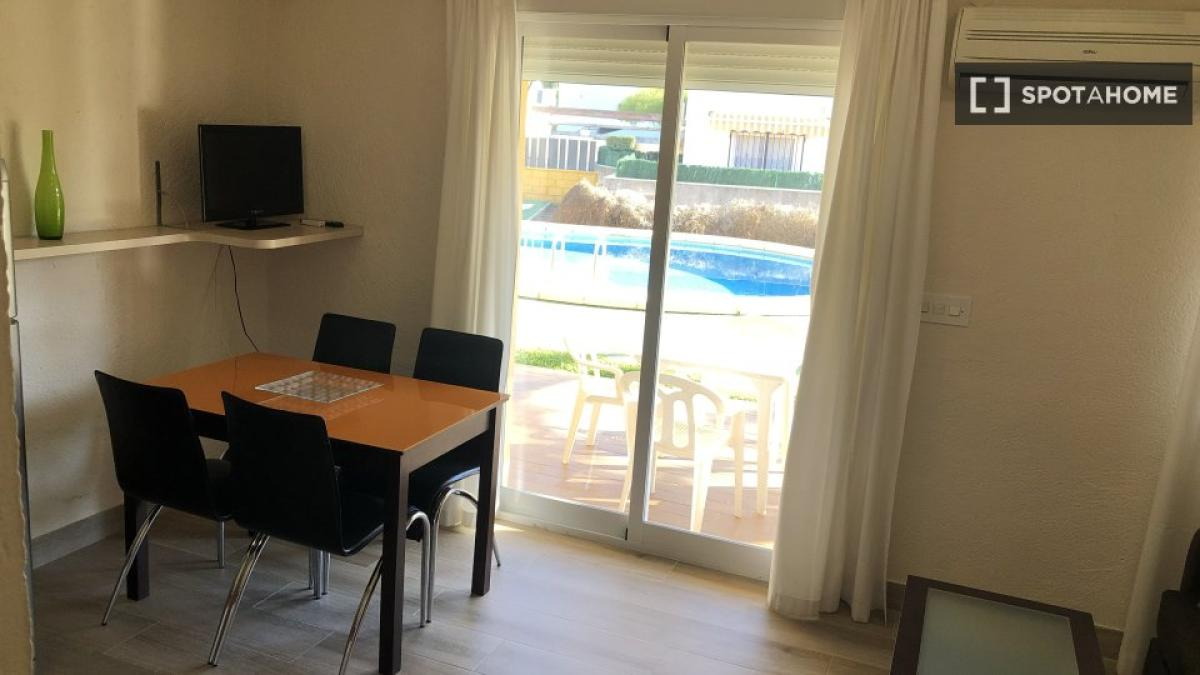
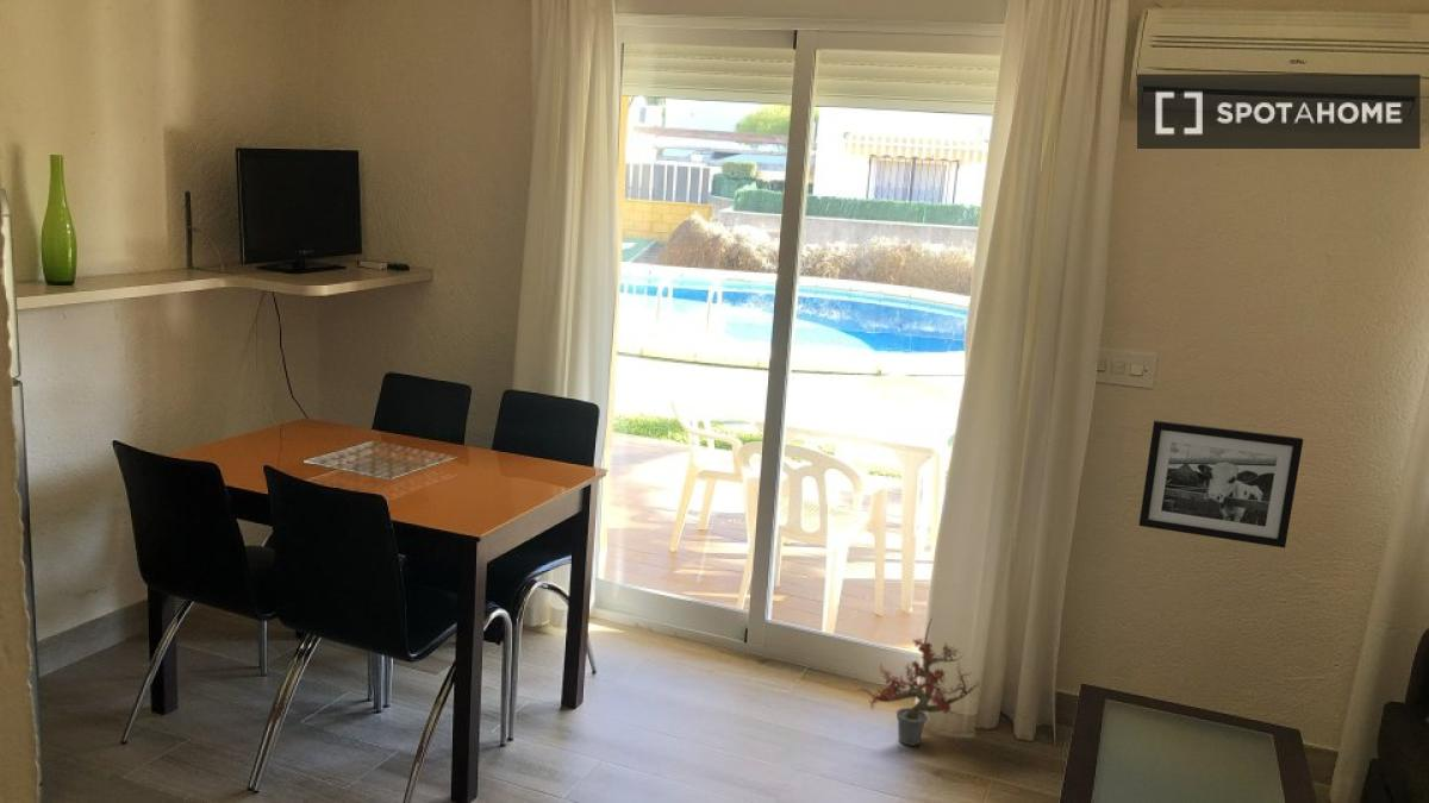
+ potted plant (921, 679)
+ picture frame (1218, 483)
